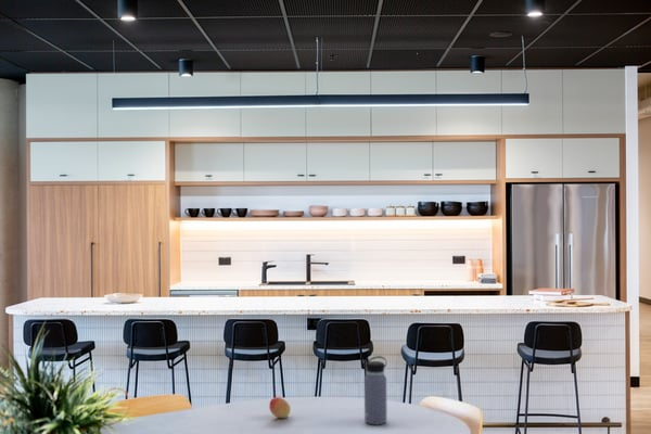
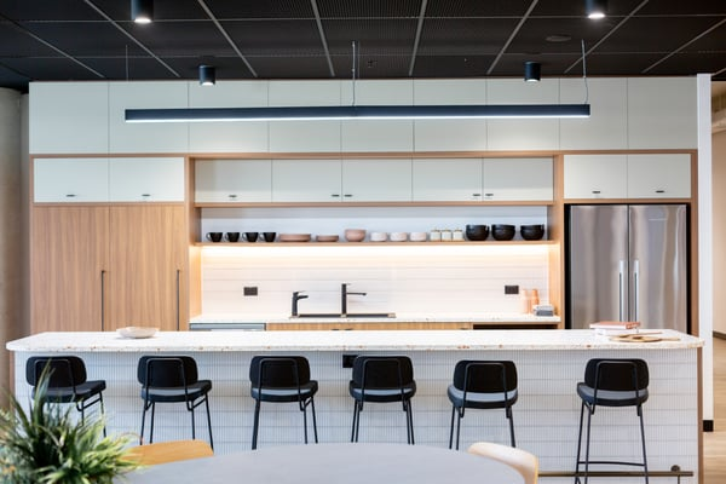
- water bottle (375, 387)
- fruit (279, 407)
